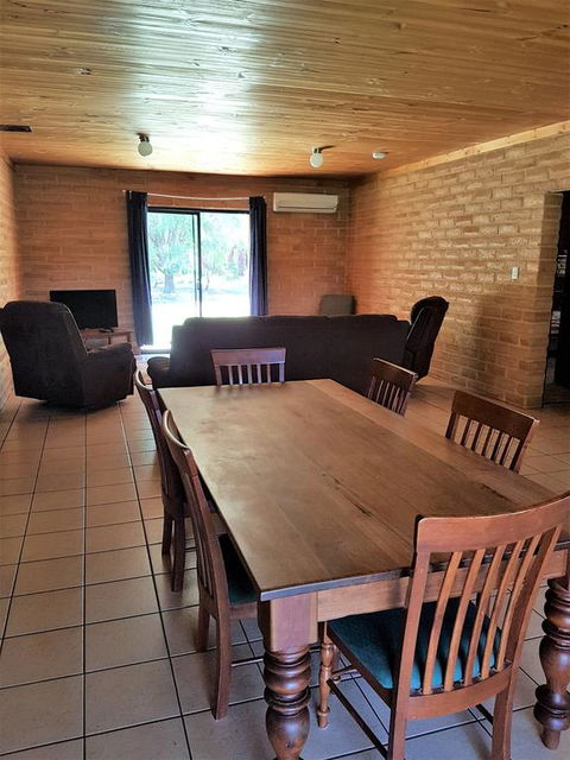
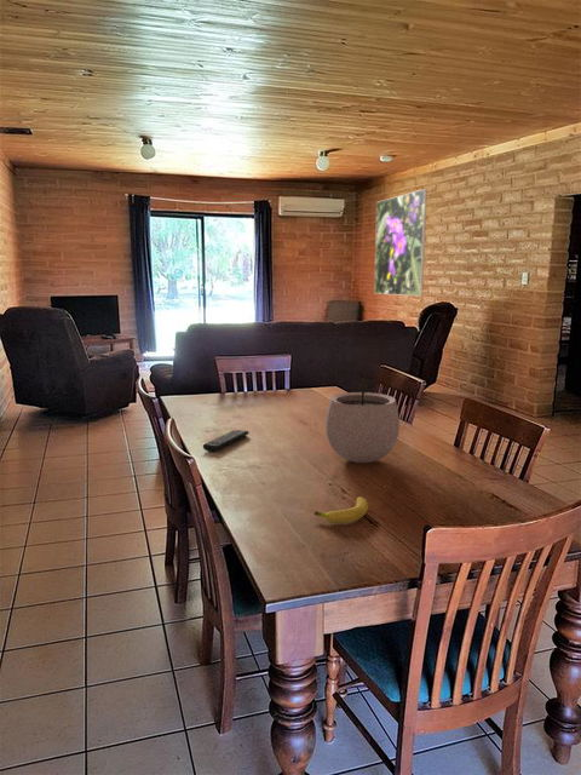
+ plant pot (362, 415)
+ fruit (341, 510)
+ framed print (398, 246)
+ remote control (226, 440)
